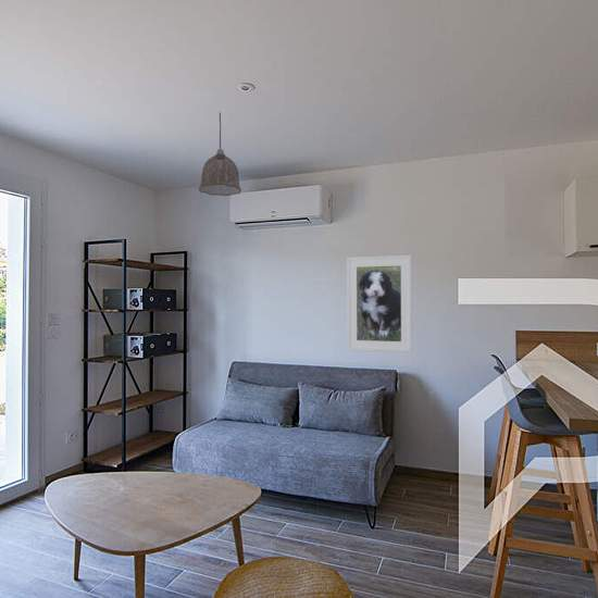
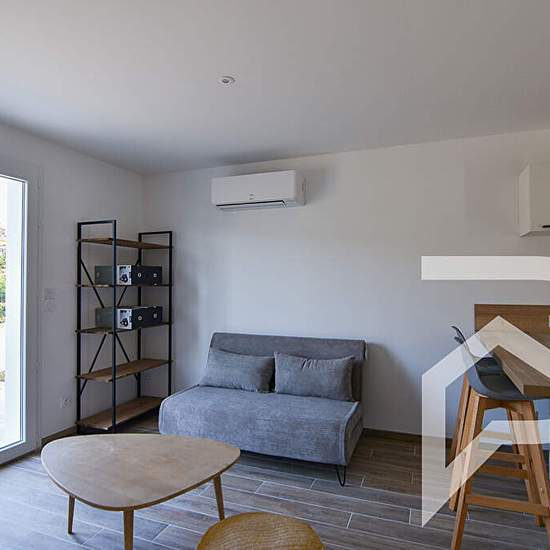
- pendant lamp (220, 151)
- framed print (378, 303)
